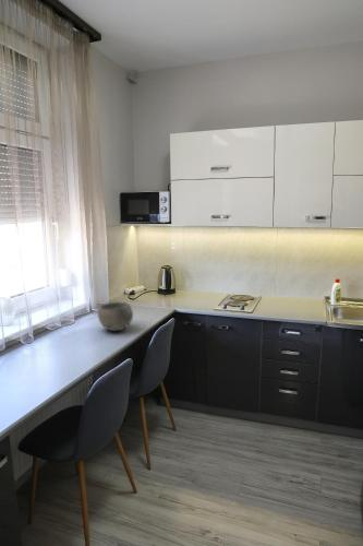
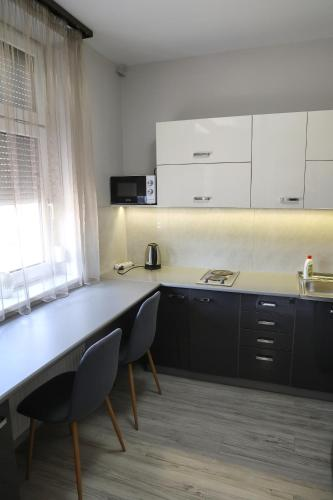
- bowl (116, 317)
